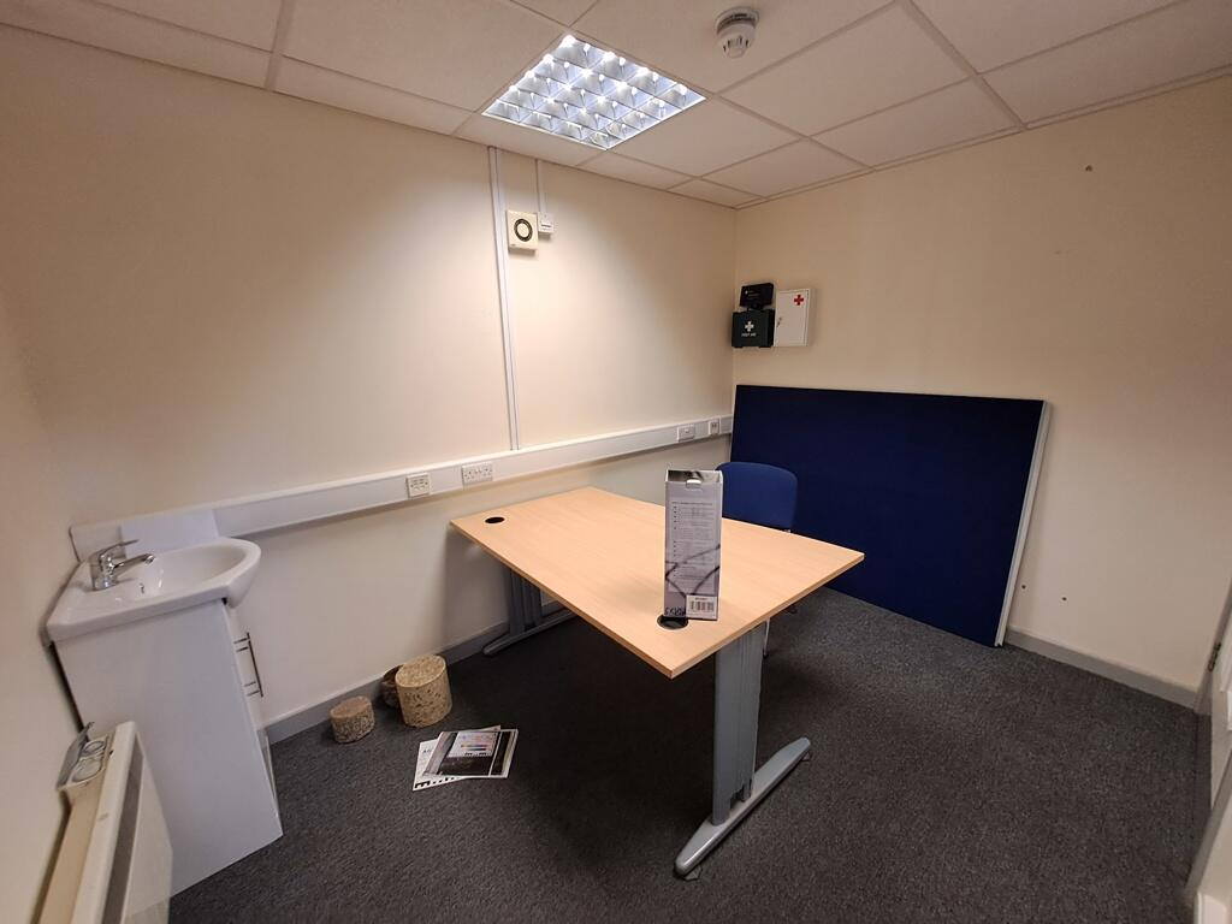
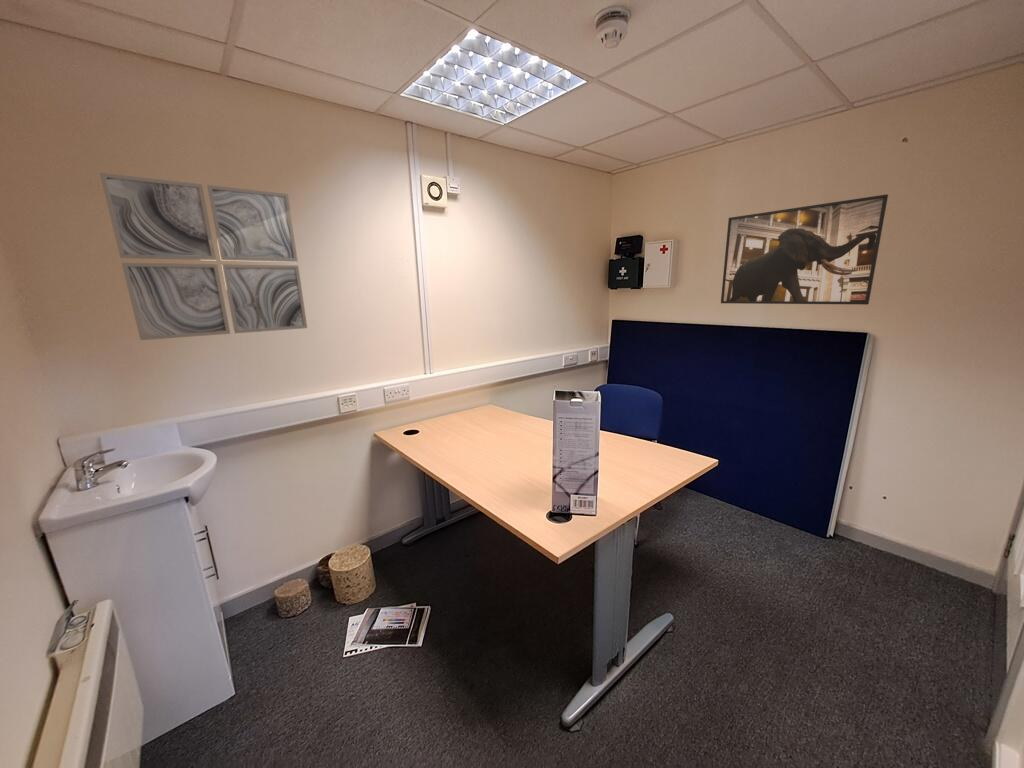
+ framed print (792, 257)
+ wall art (221, 260)
